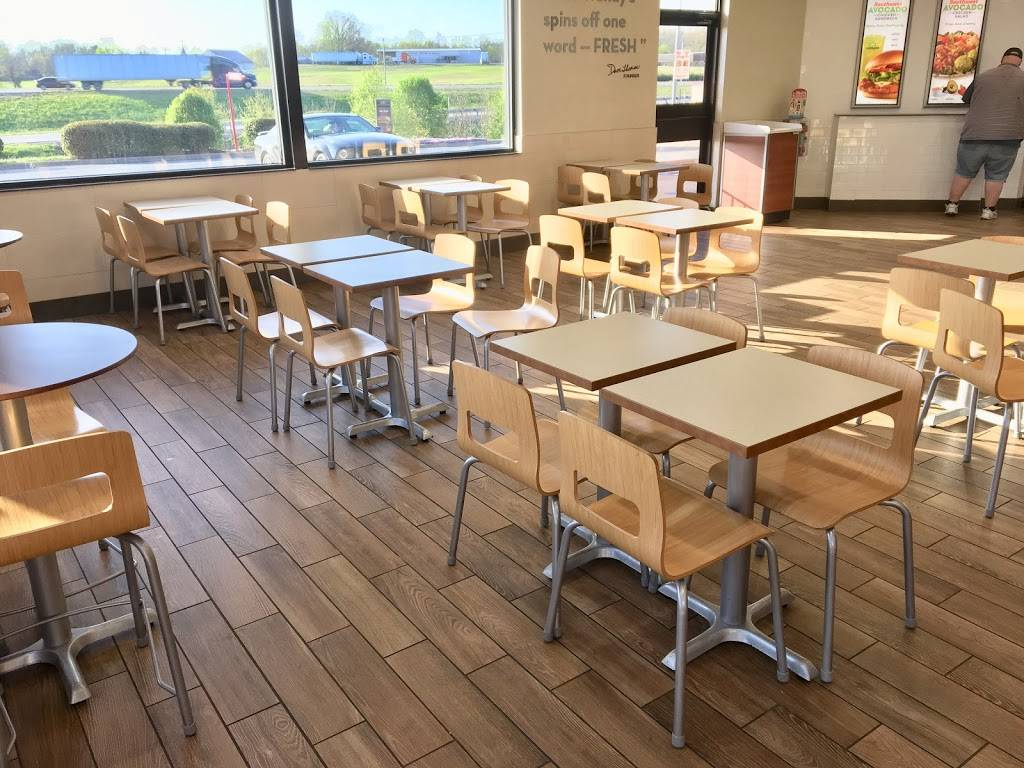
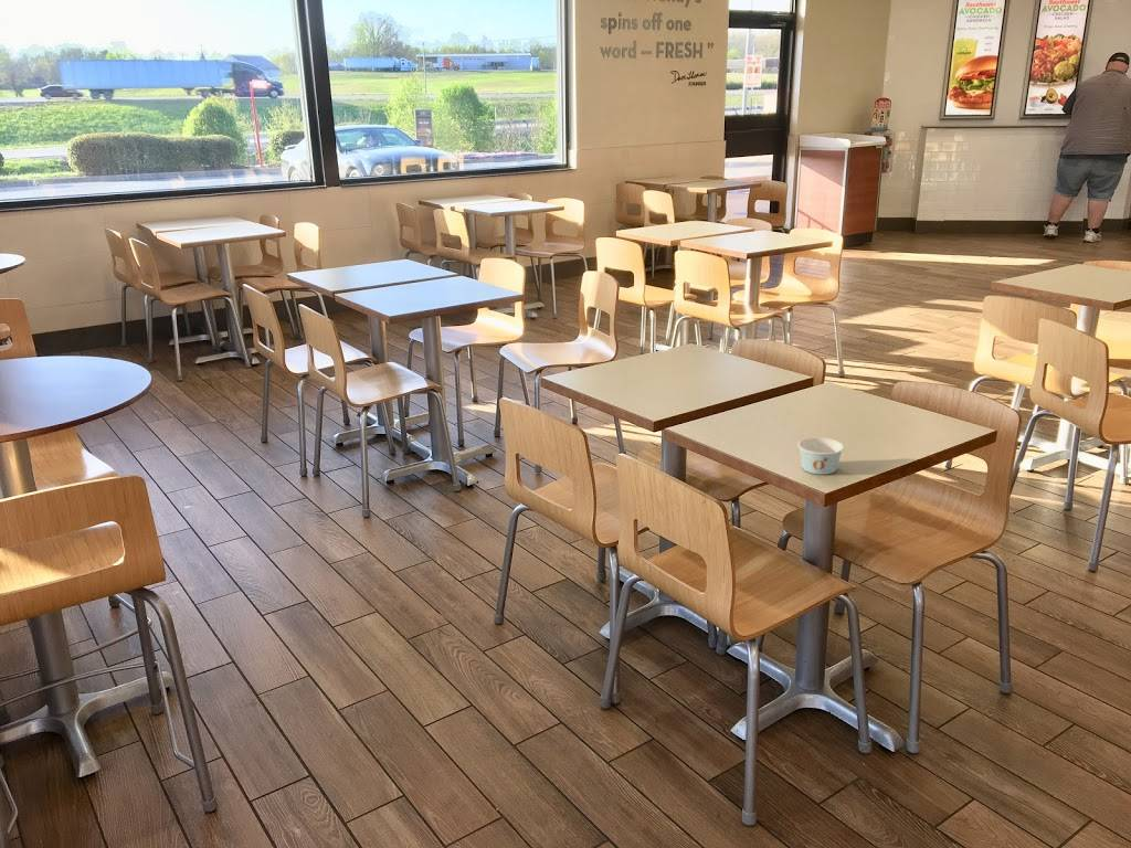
+ paper cup (820, 456)
